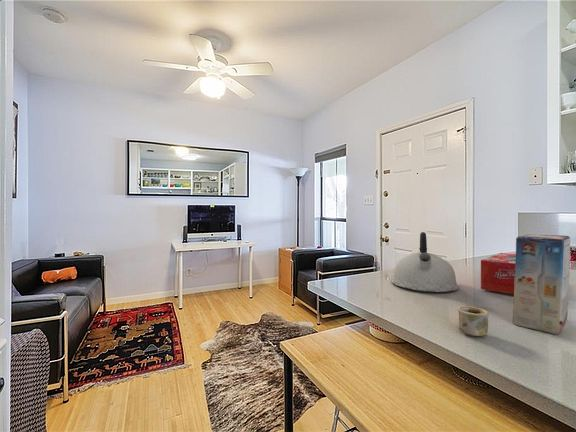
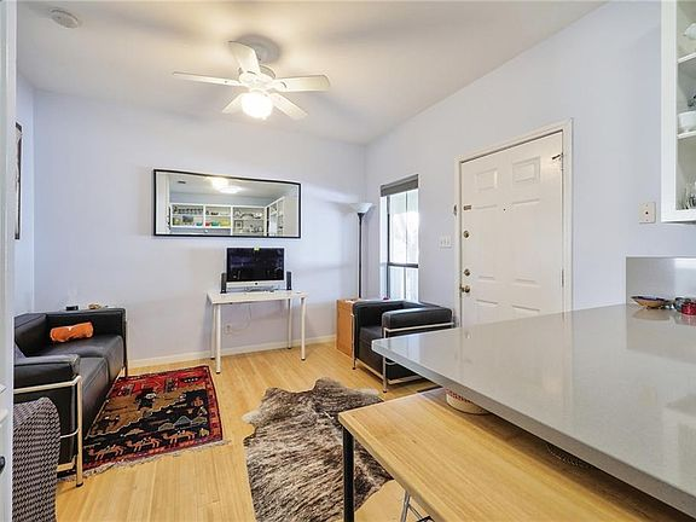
- cereal box (515, 280)
- kettle (423, 258)
- tissue box (514, 272)
